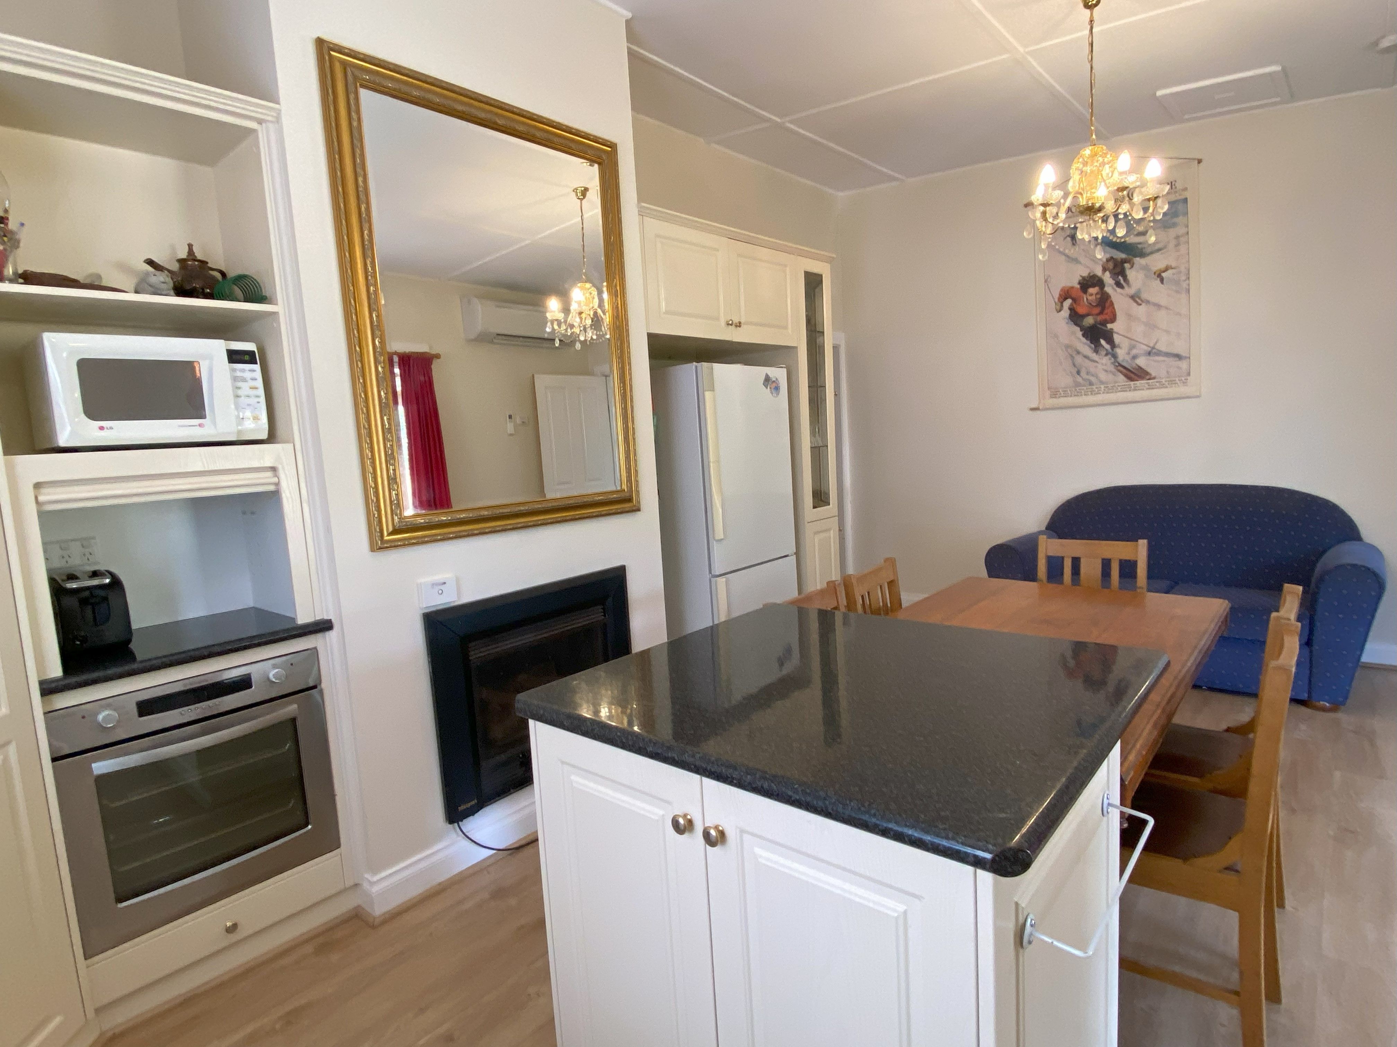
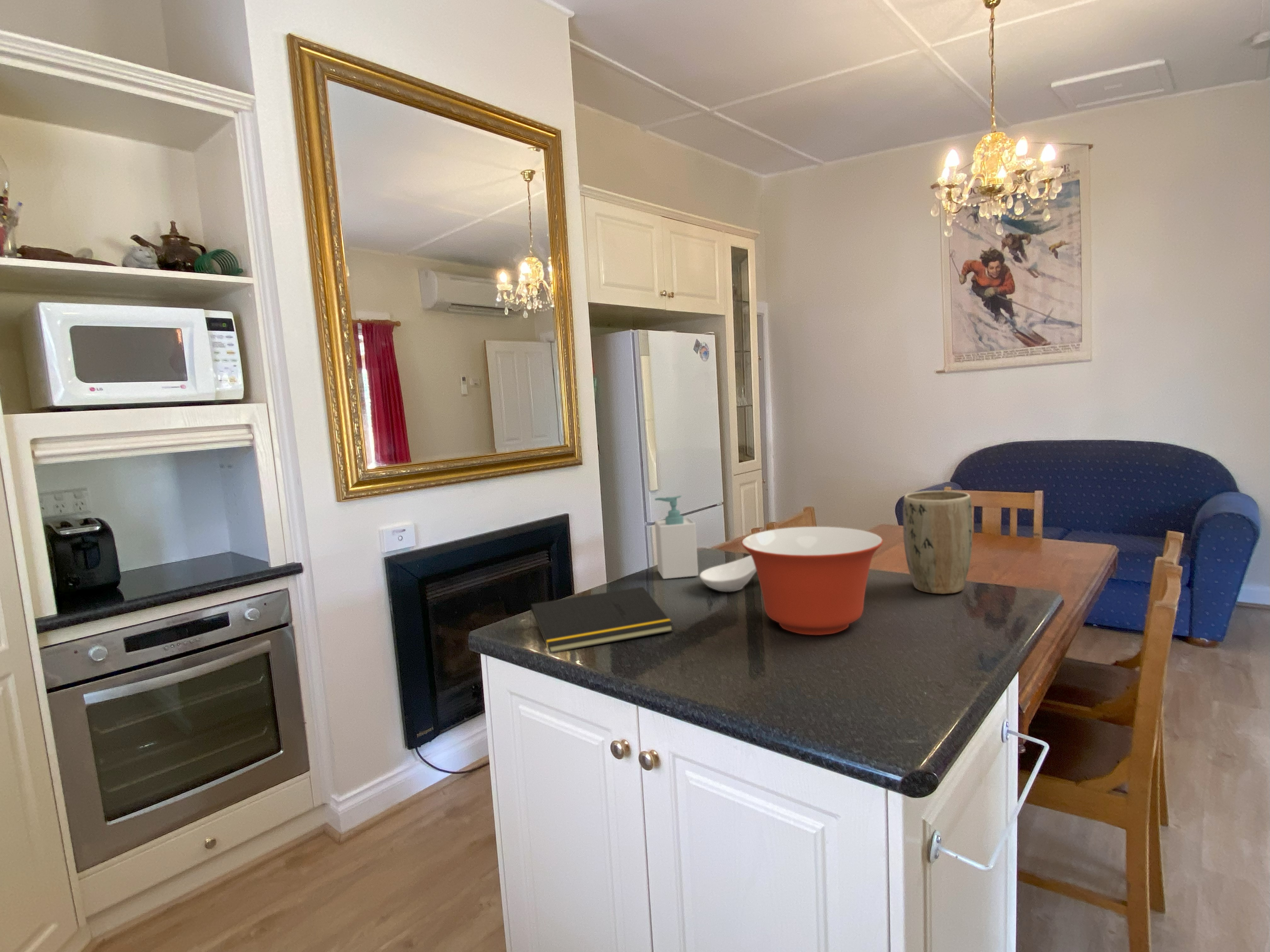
+ plant pot (937, 541)
+ soap bottle (675, 535)
+ spoon rest (750, 569)
+ mixing bowl (812, 582)
+ notepad (600, 617)
